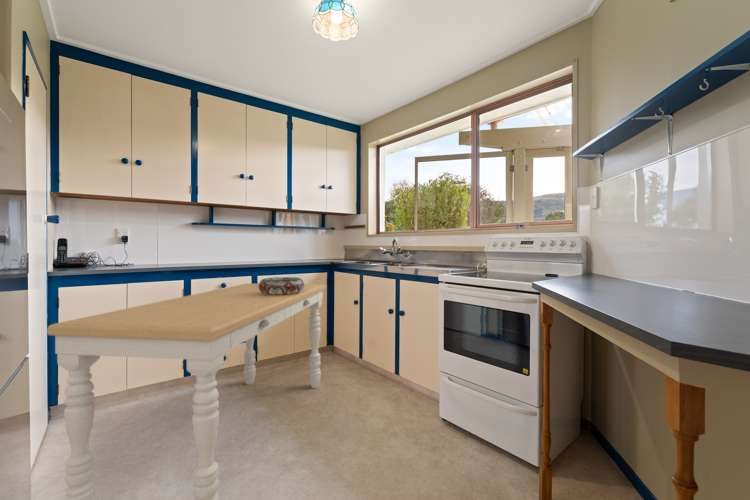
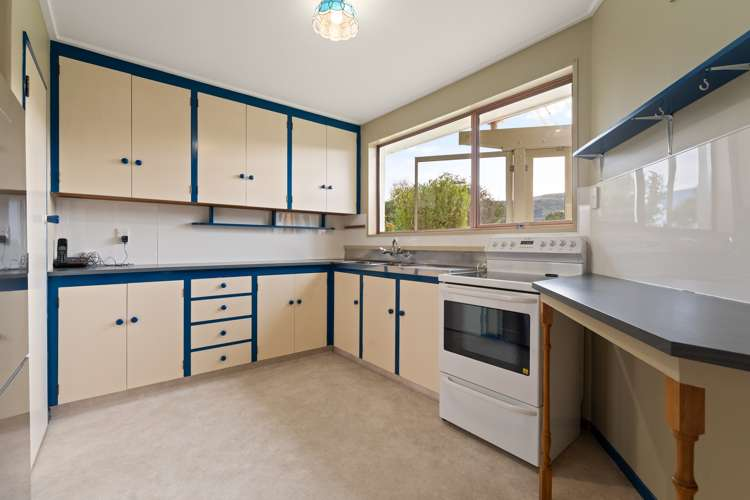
- decorative bowl (281, 285)
- dining table (244, 363)
